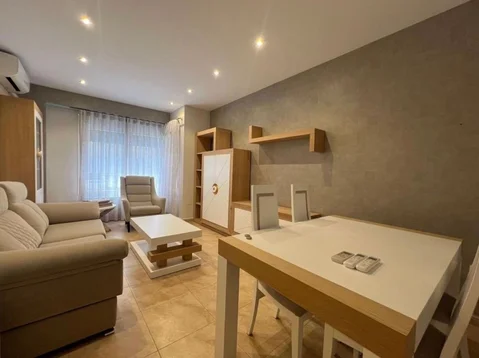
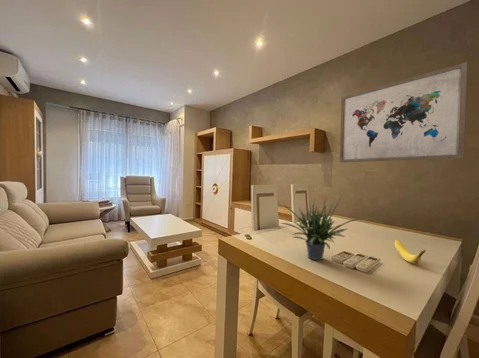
+ wall art (391, 122)
+ potted plant (316, 224)
+ banana (407, 251)
